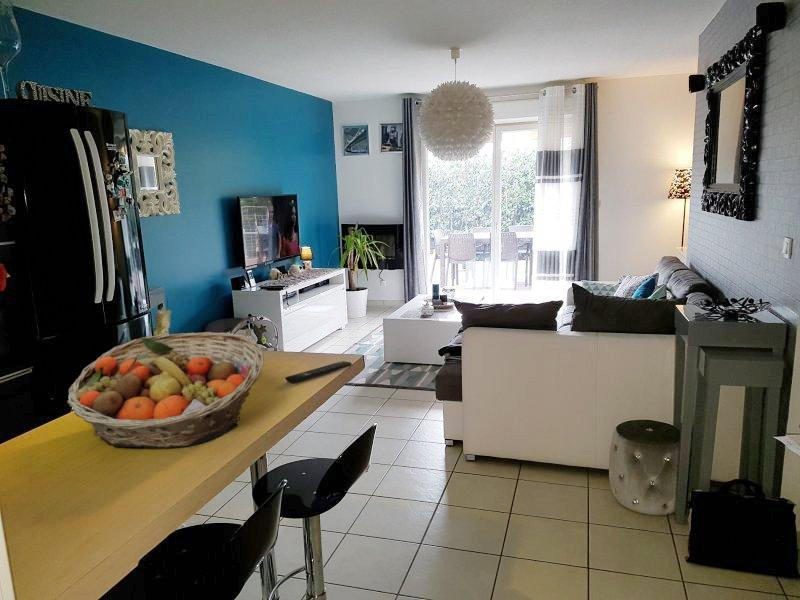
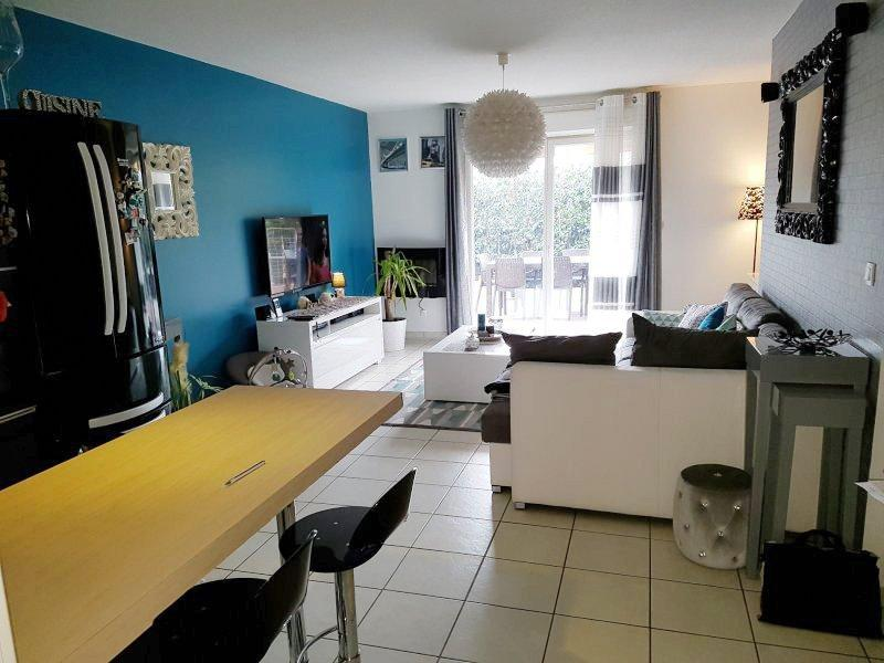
- remote control (320, 371)
- fruit basket (170, 386)
